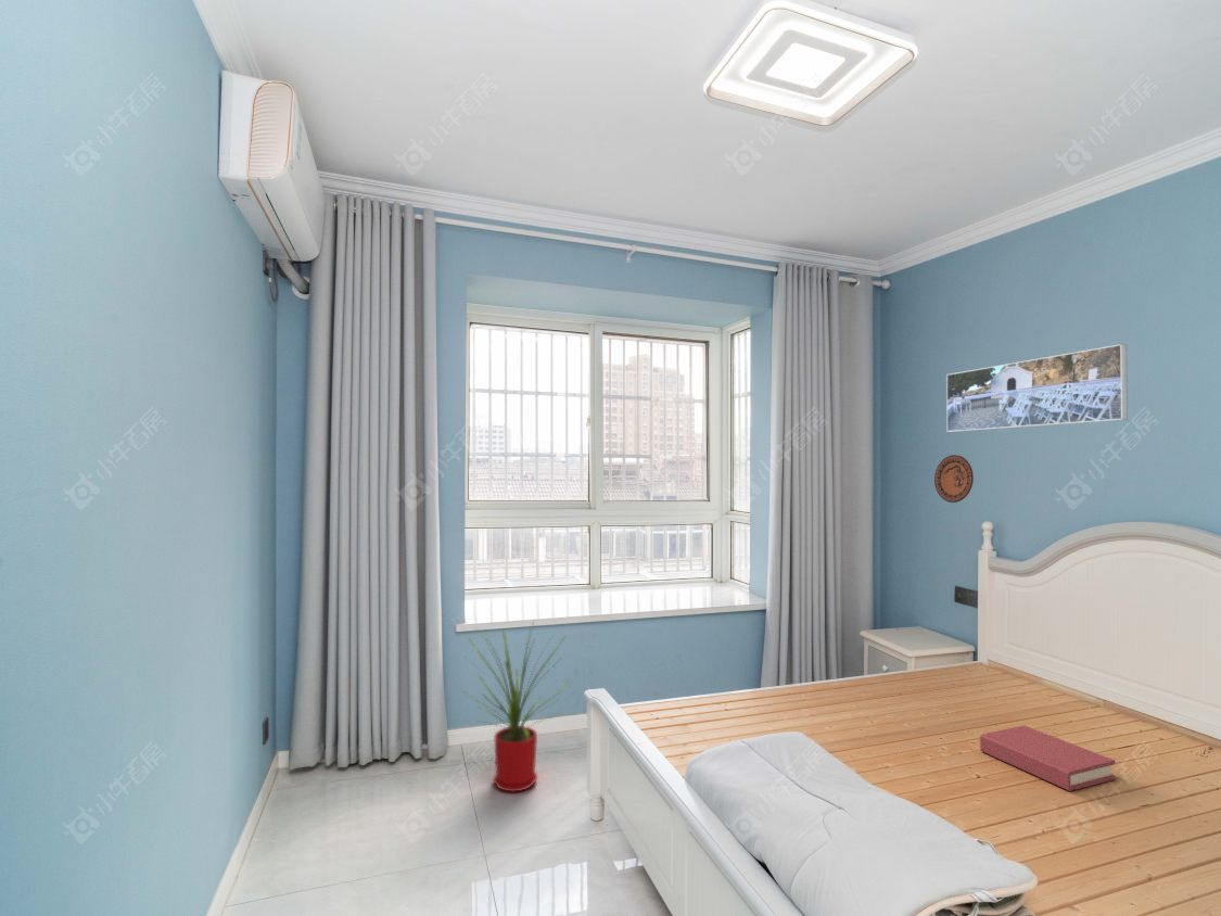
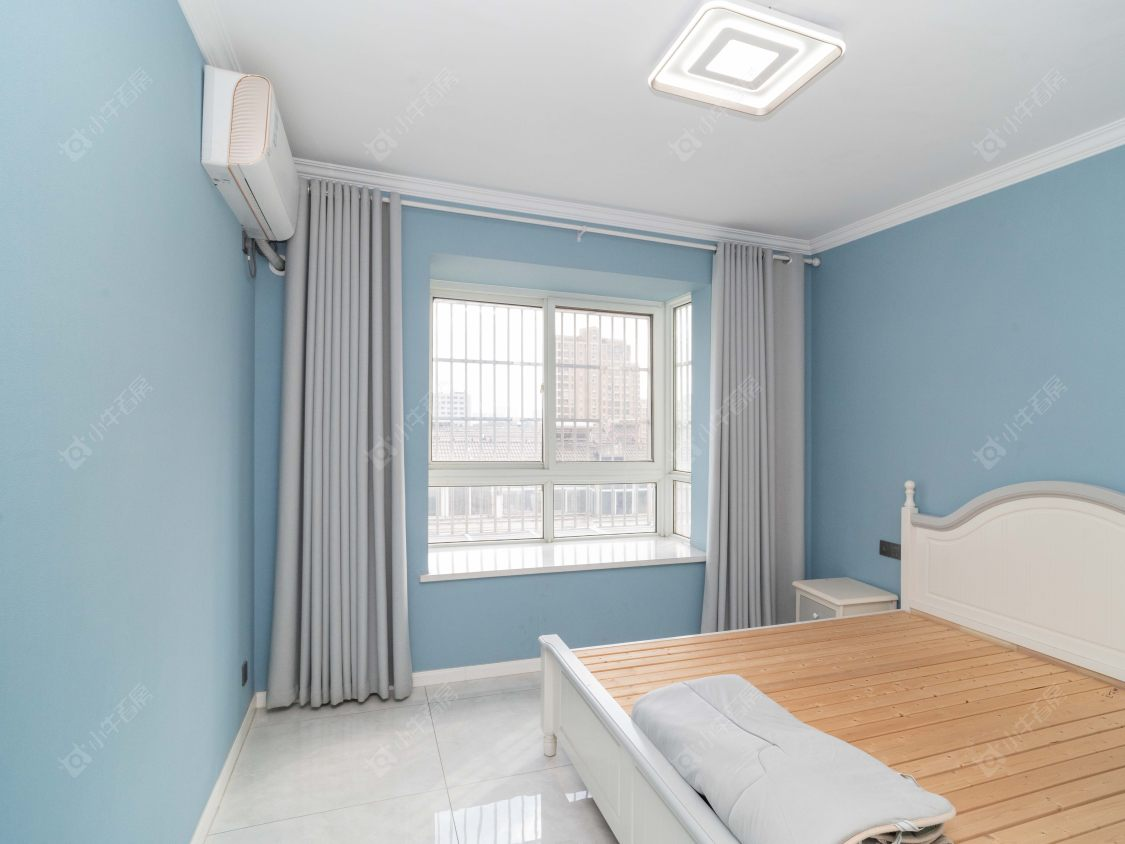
- house plant (516, 703)
- hardback book (1044, 755)
- decorative plate (953, 479)
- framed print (1025, 394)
